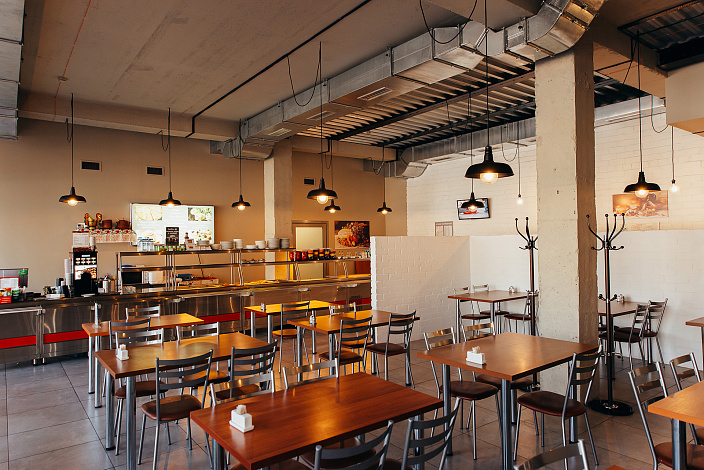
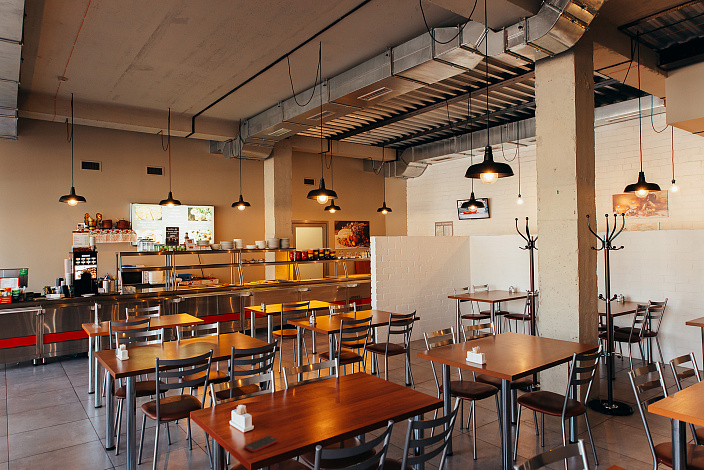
+ cell phone (261, 443)
